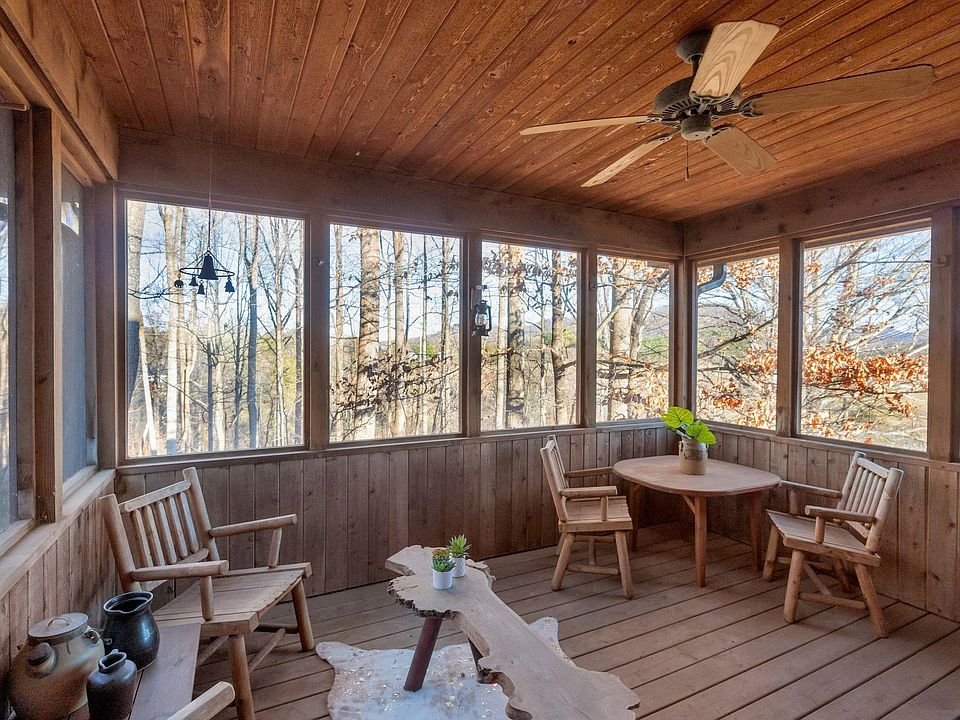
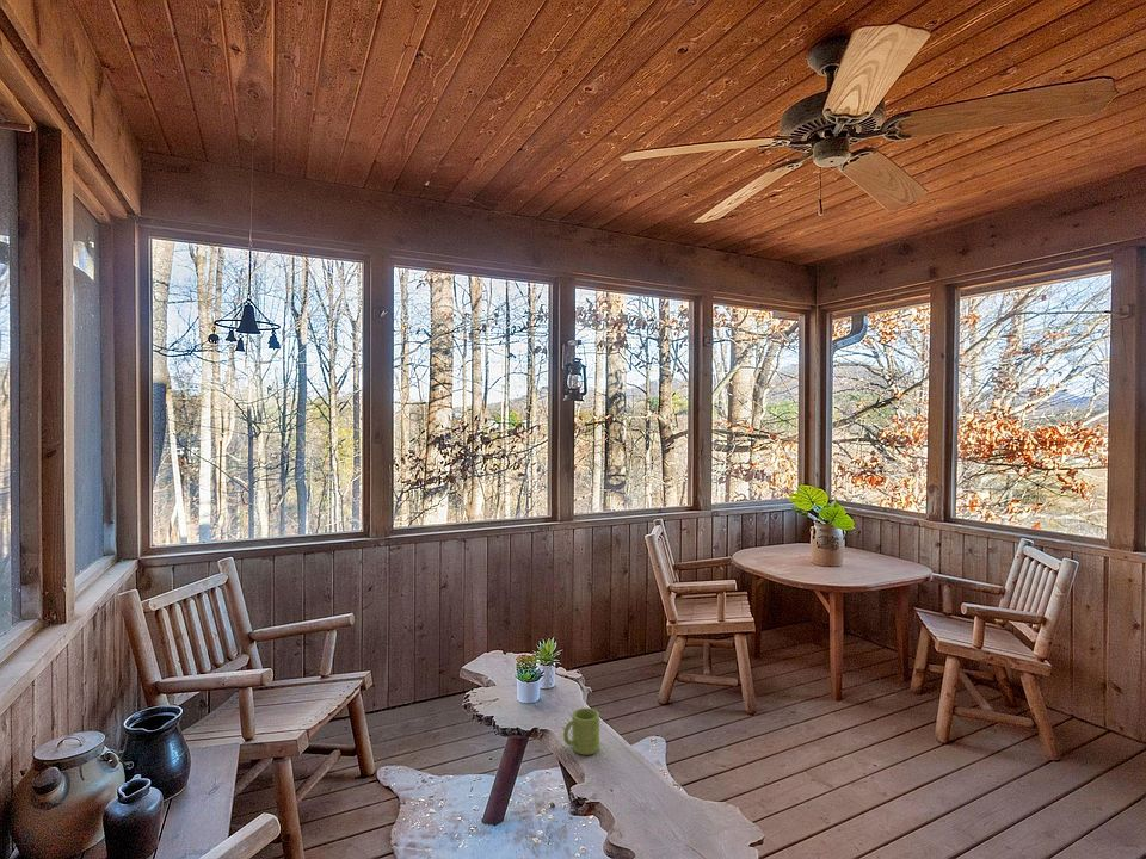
+ mug (580, 733)
